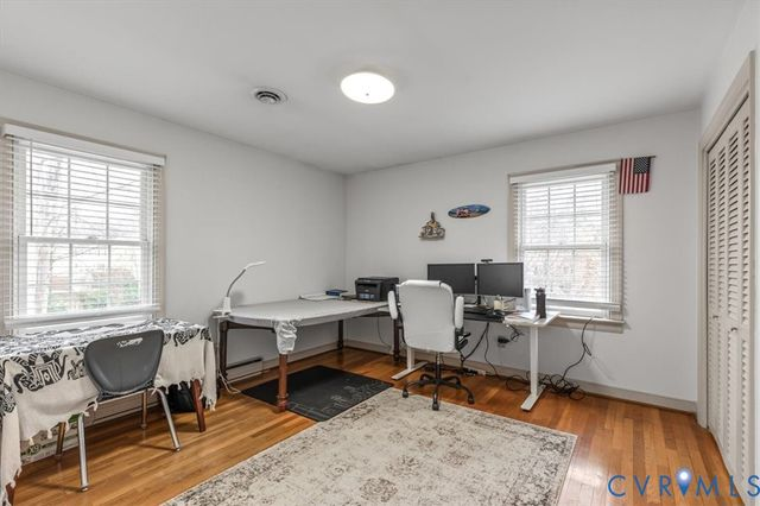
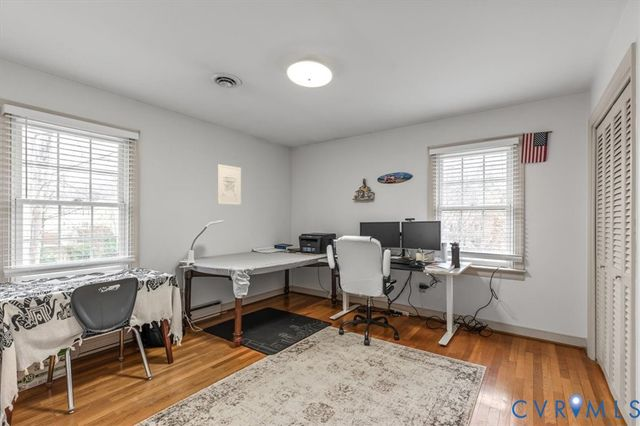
+ wall art (229, 185)
